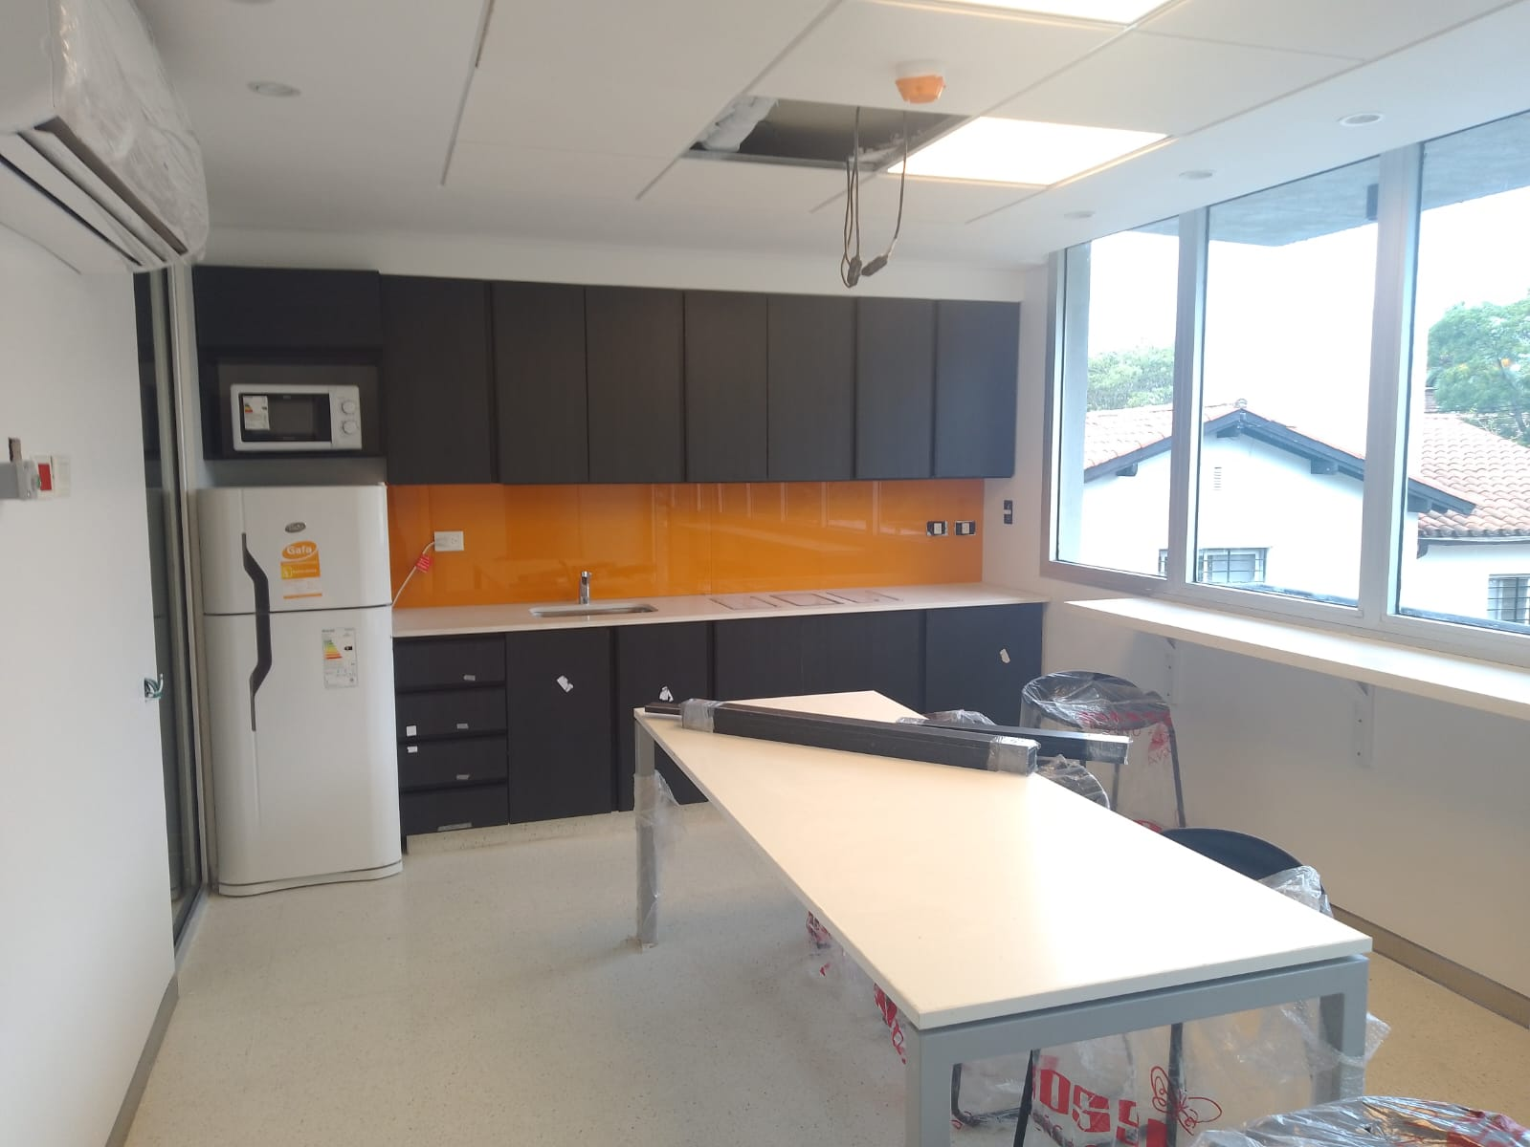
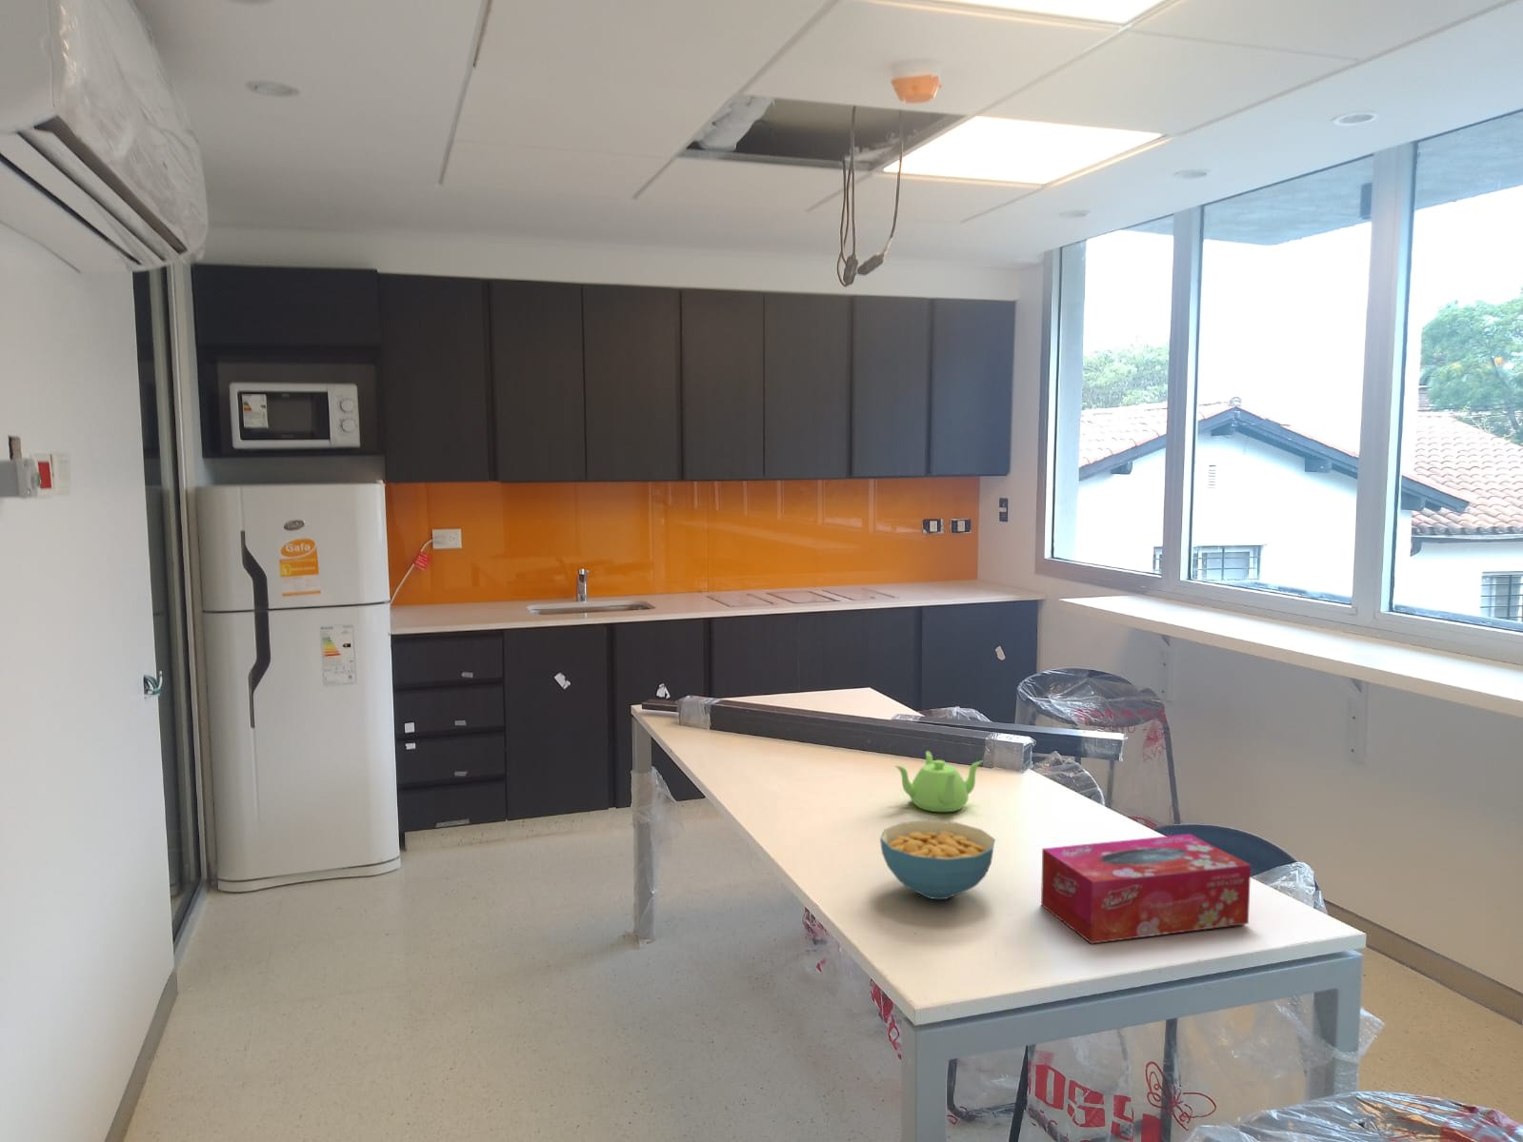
+ tissue box (1143, 885)
+ teapot (937, 782)
+ cereal bowl (936, 865)
